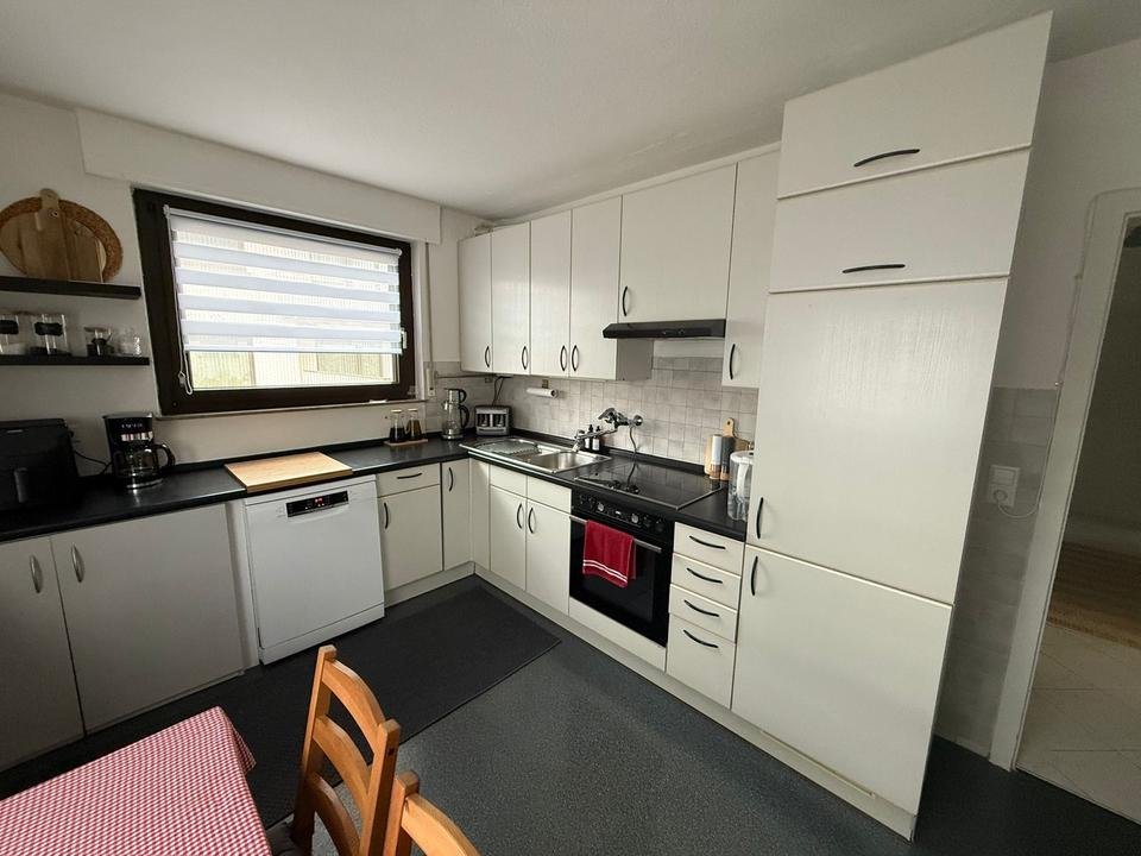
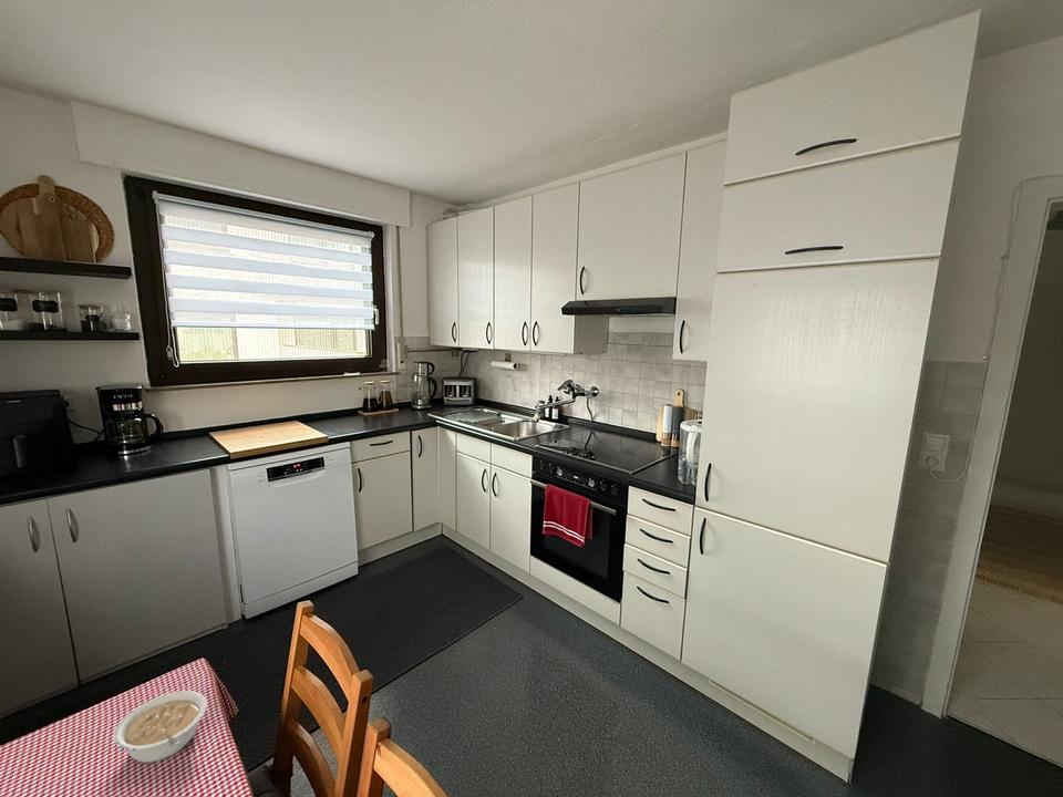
+ legume (165, 727)
